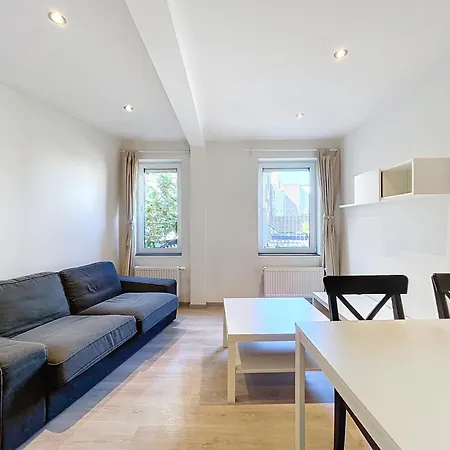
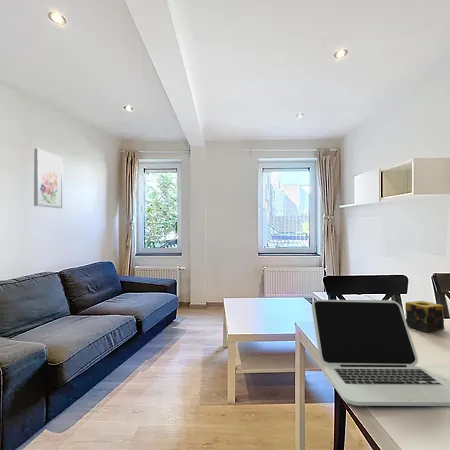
+ laptop (377, 343)
+ wall art (49, 180)
+ candle (424, 315)
